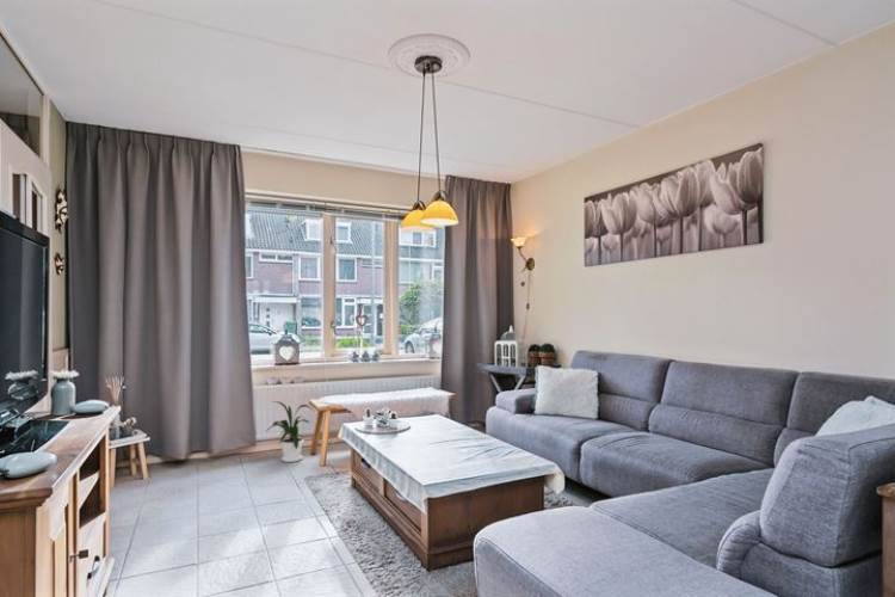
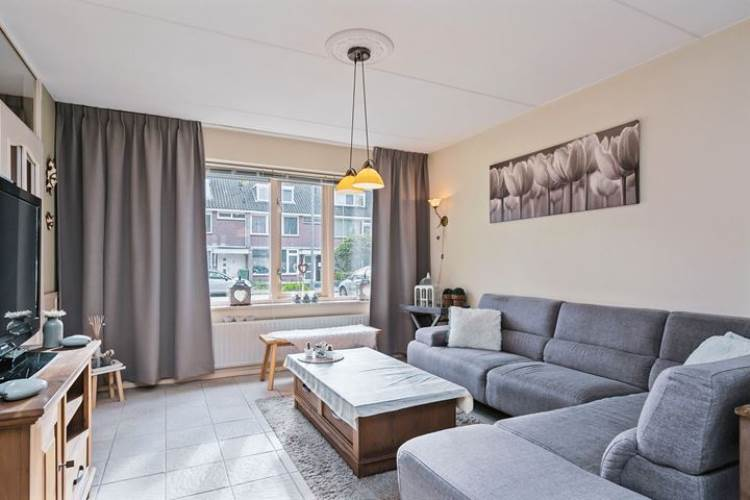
- house plant (290, 430)
